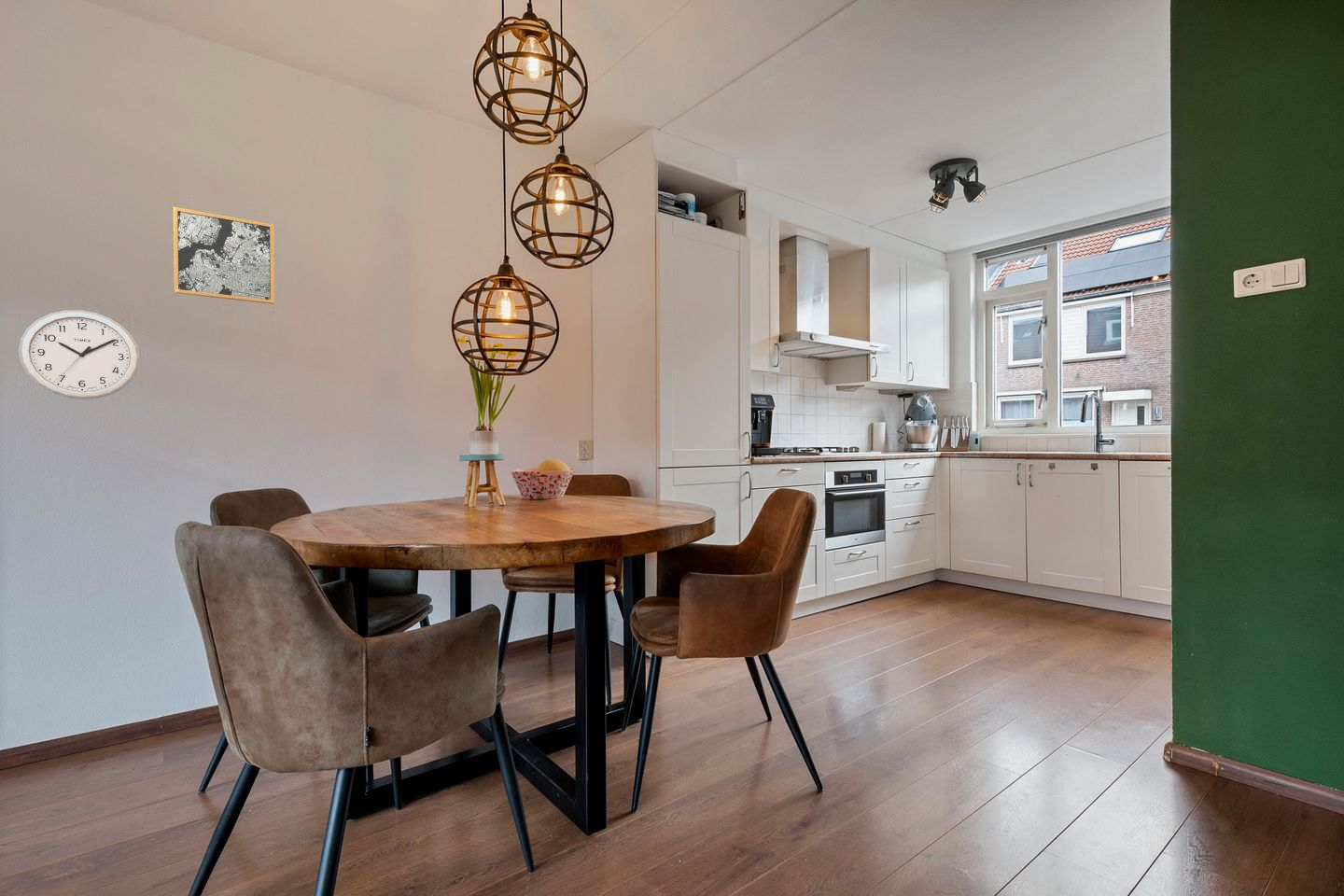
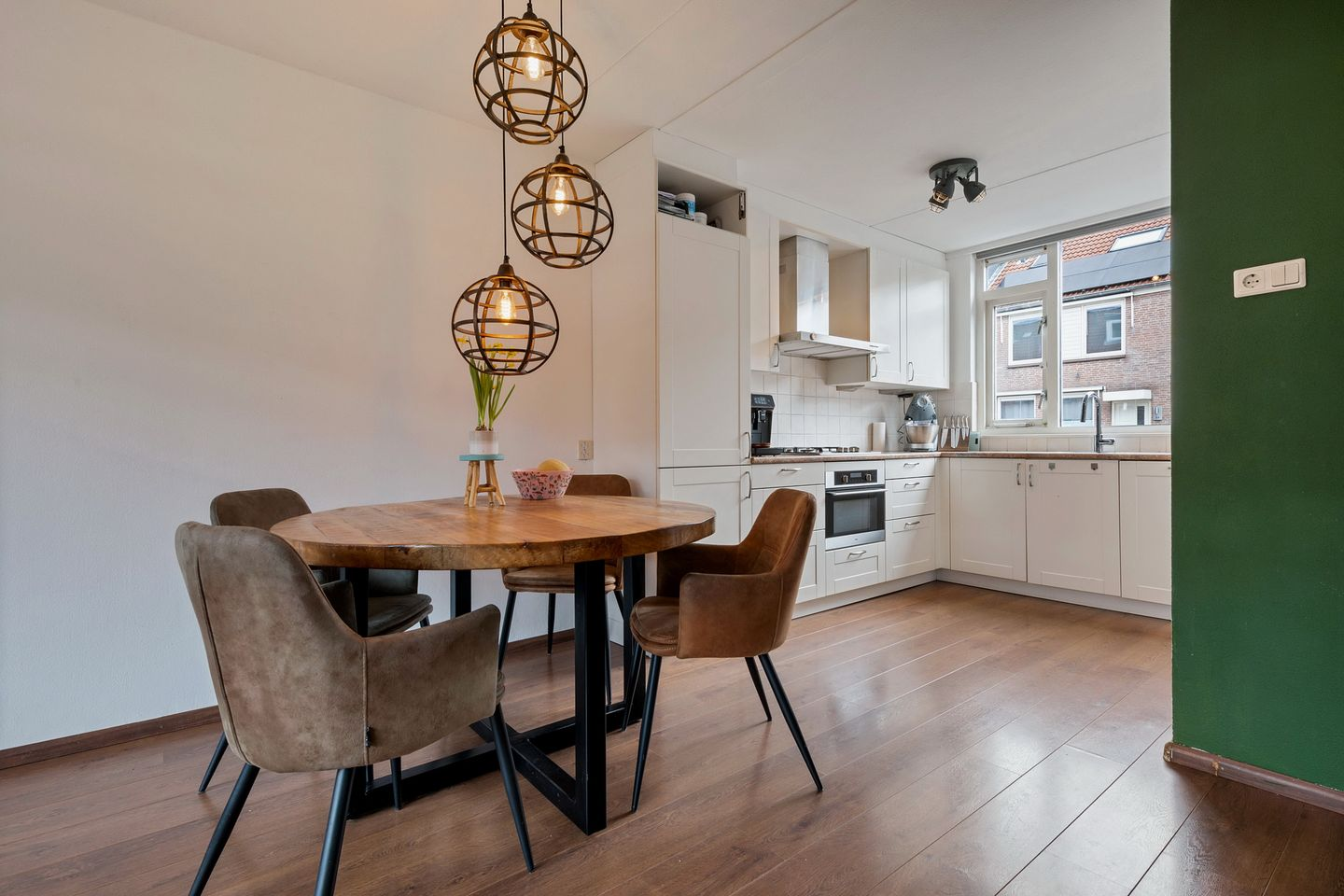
- wall art (225, 257)
- wall clock (81, 354)
